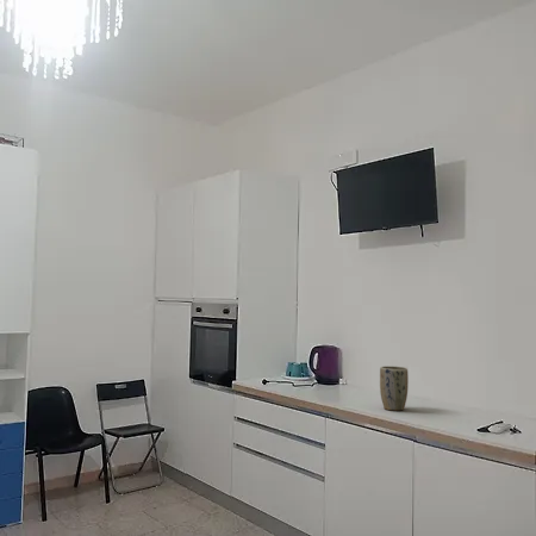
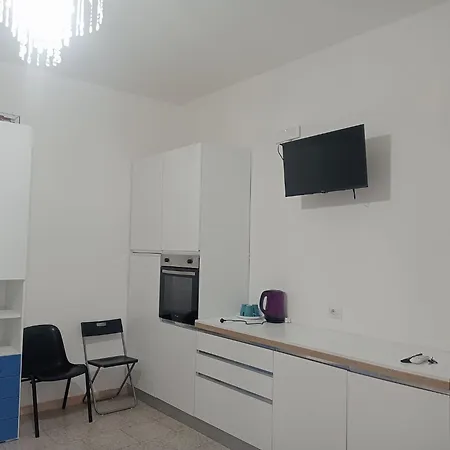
- plant pot (393, 387)
